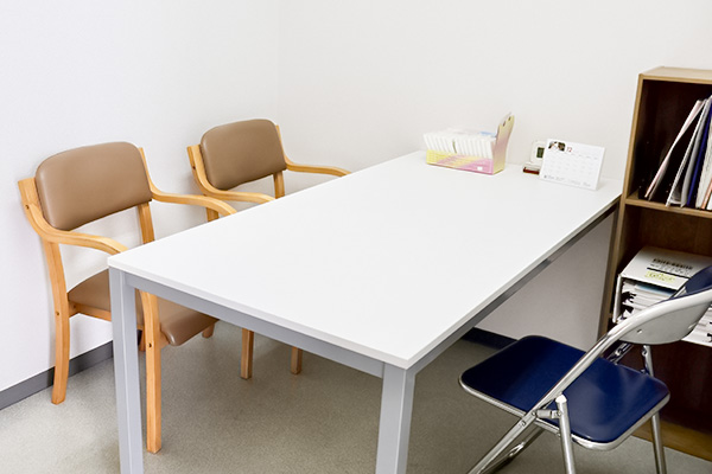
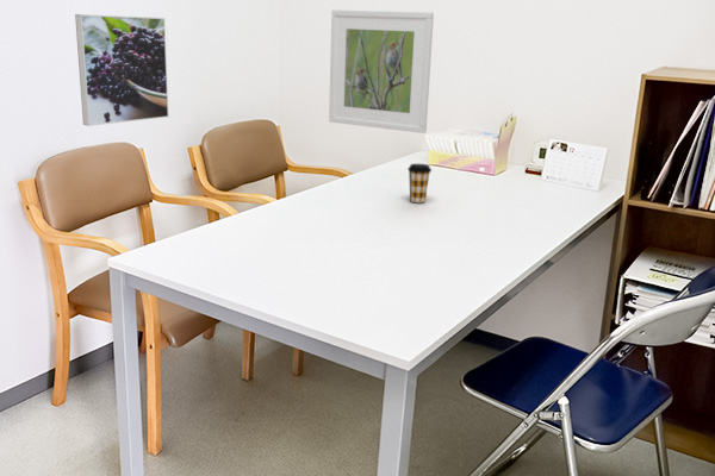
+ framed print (125, 69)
+ coffee cup (418, 183)
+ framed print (378, 70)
